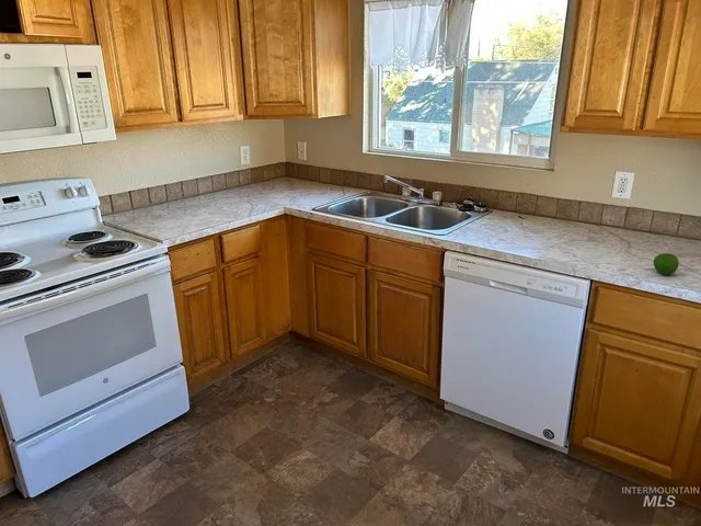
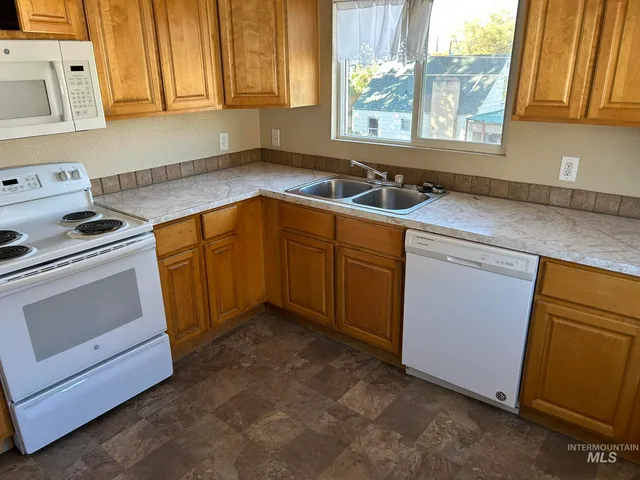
- apple (666, 264)
